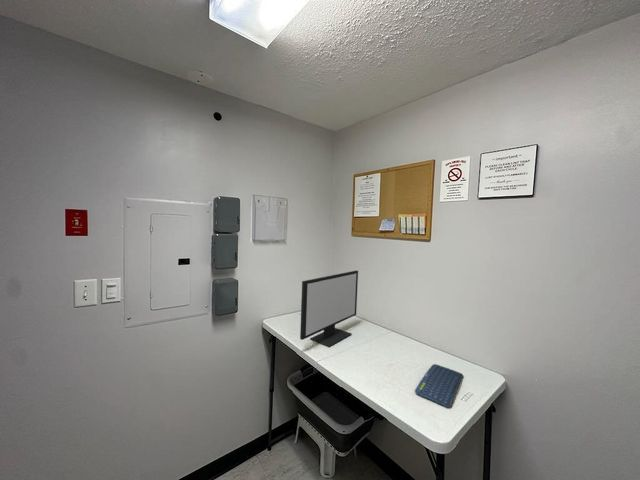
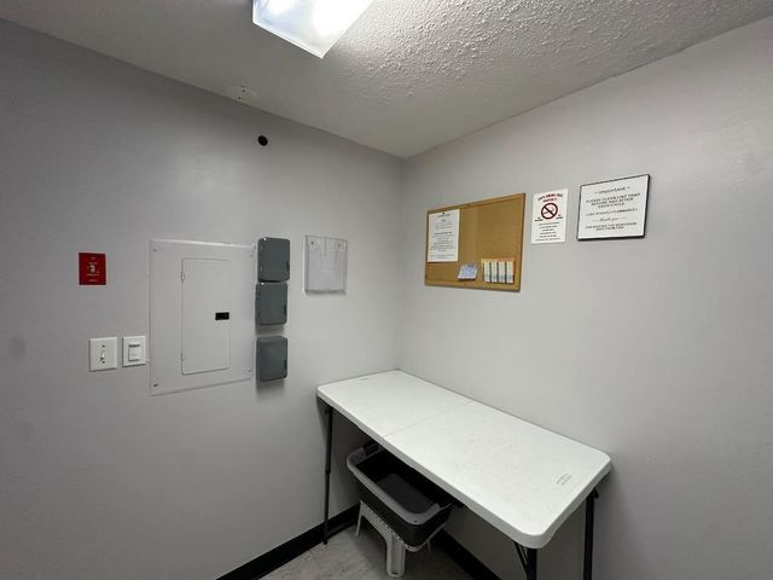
- keyboard (440, 381)
- computer monitor (332, 306)
